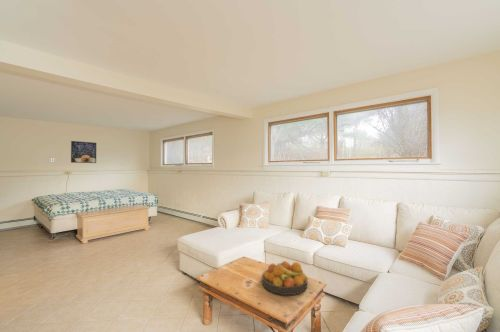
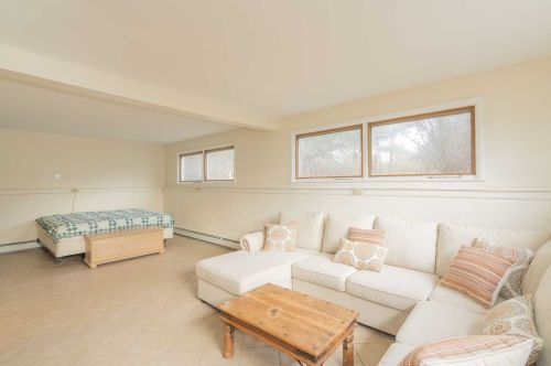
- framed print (84, 152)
- fruit bowl (284, 273)
